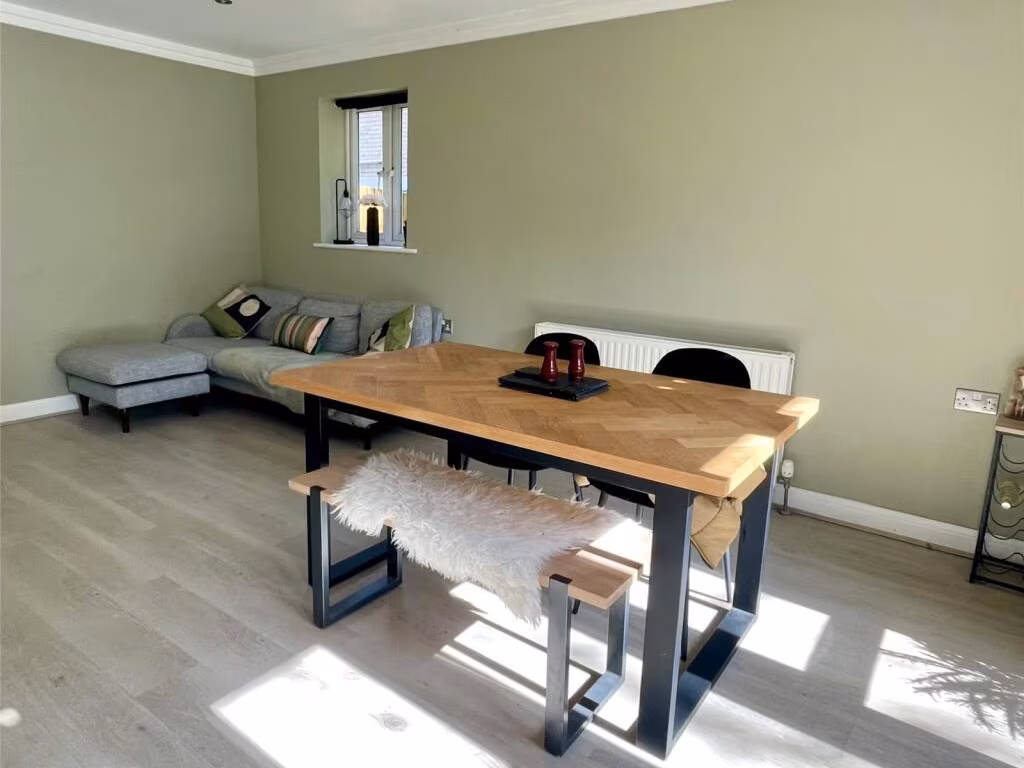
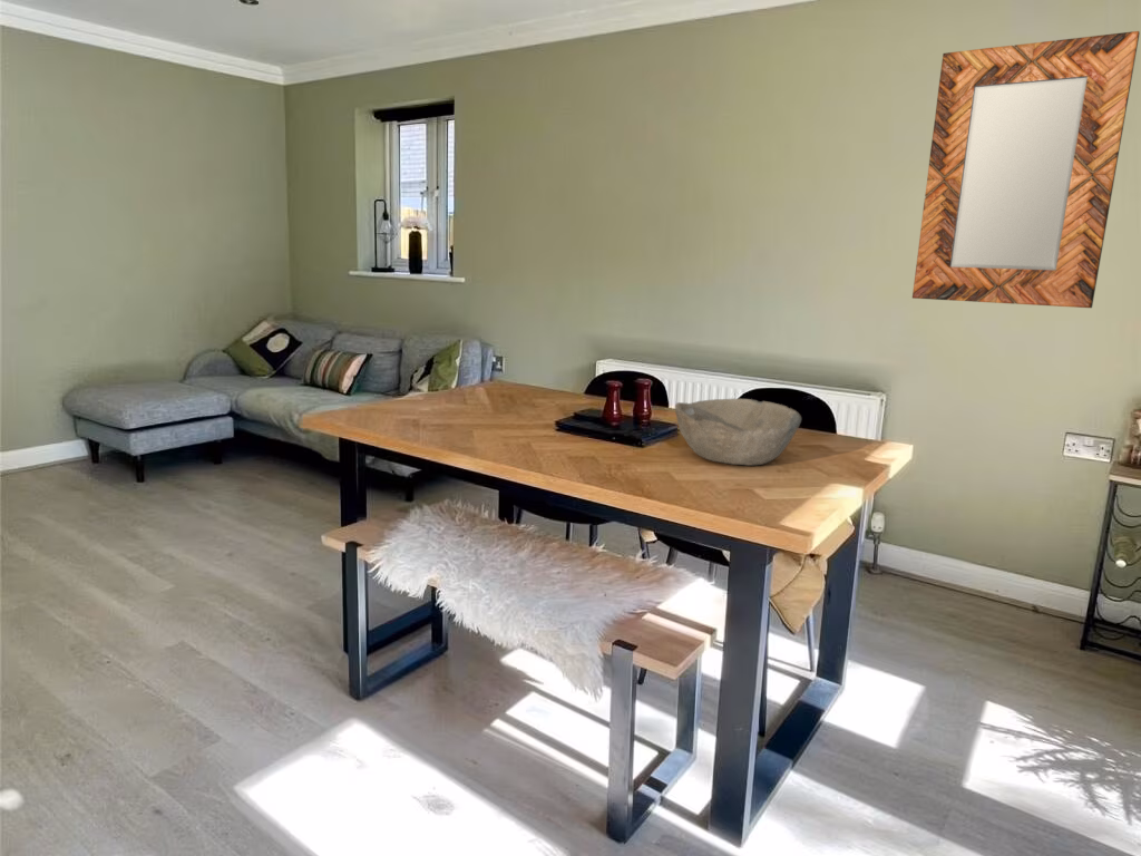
+ home mirror (1015, 177)
+ bowl (735, 432)
